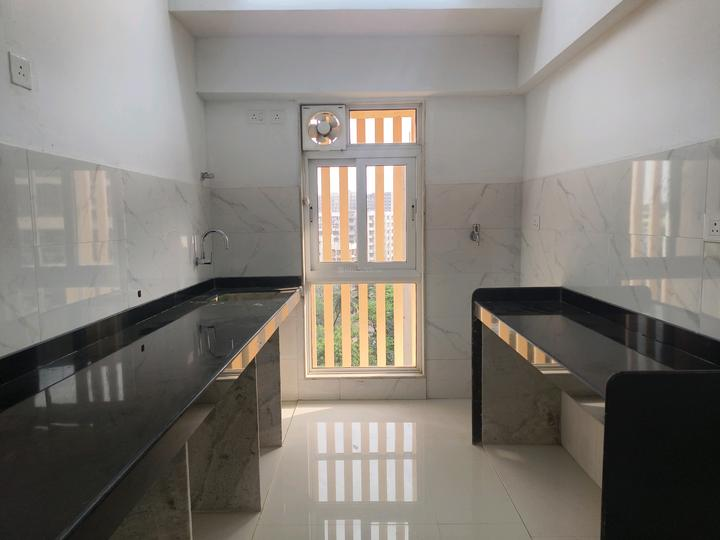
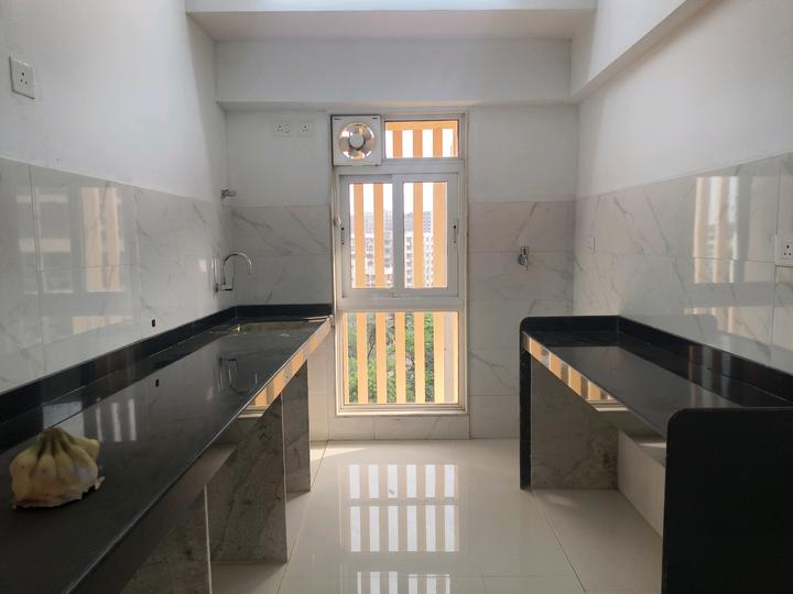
+ fruit (58, 453)
